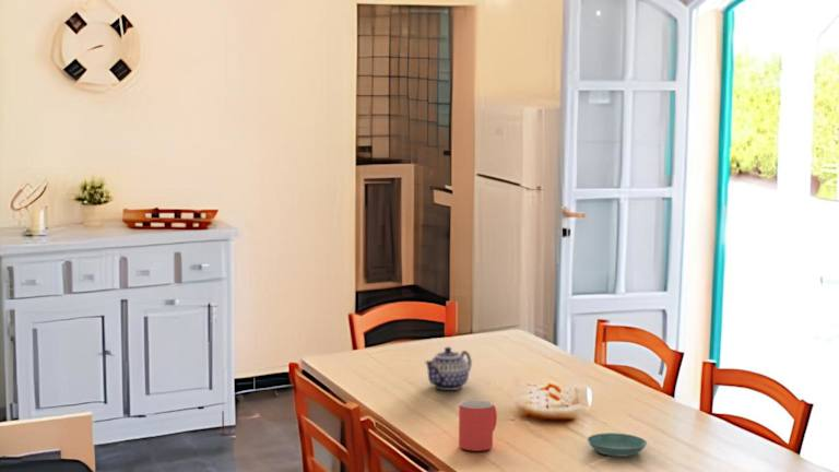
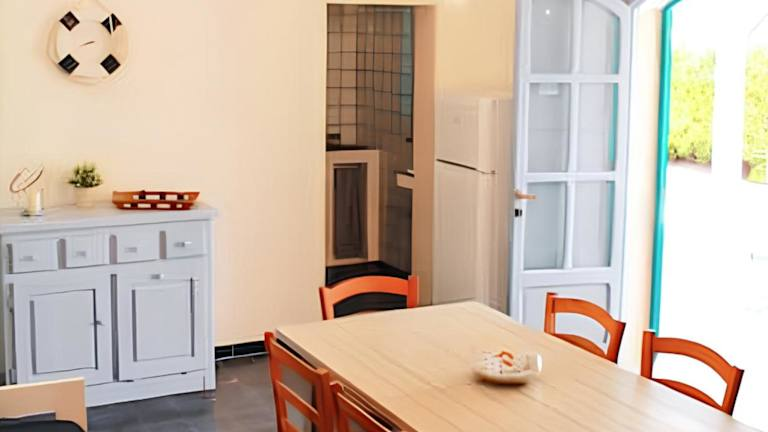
- teapot (448, 366)
- mug (480, 424)
- saucer (616, 445)
